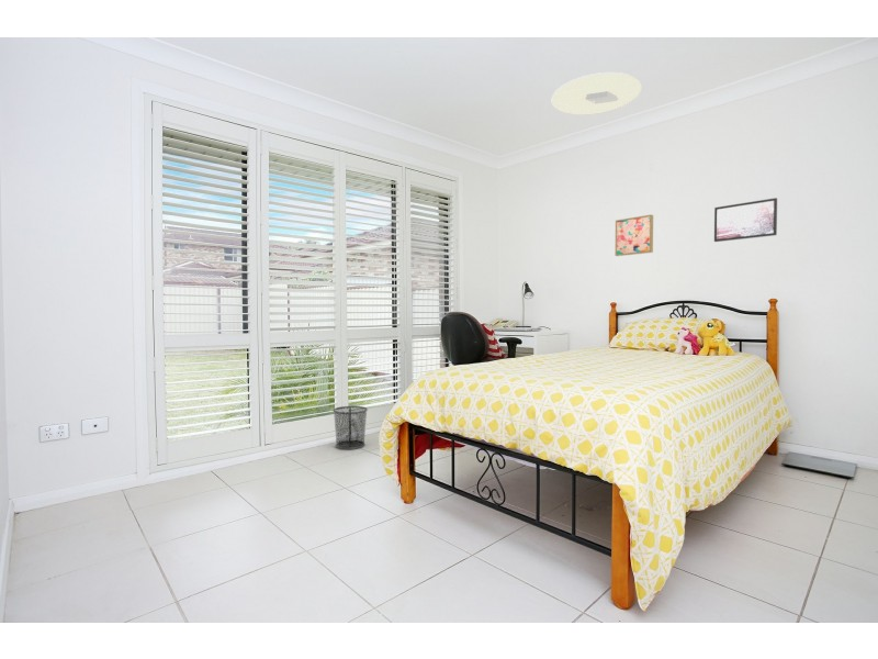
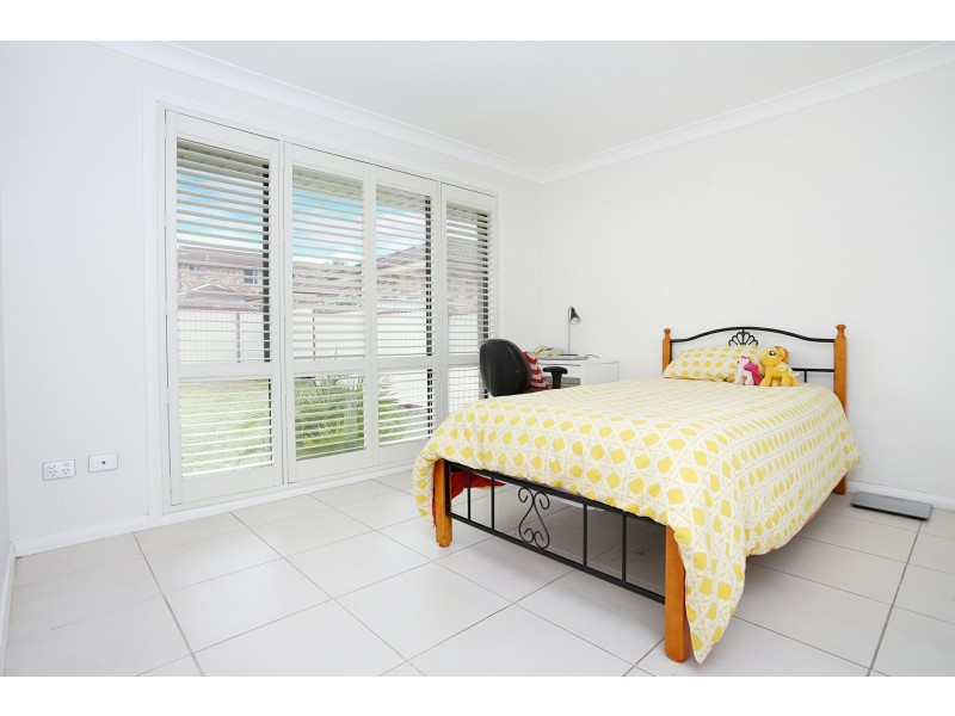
- wall art (633, 235)
- ceiling light (595, 91)
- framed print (744, 221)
- waste bin (350, 427)
